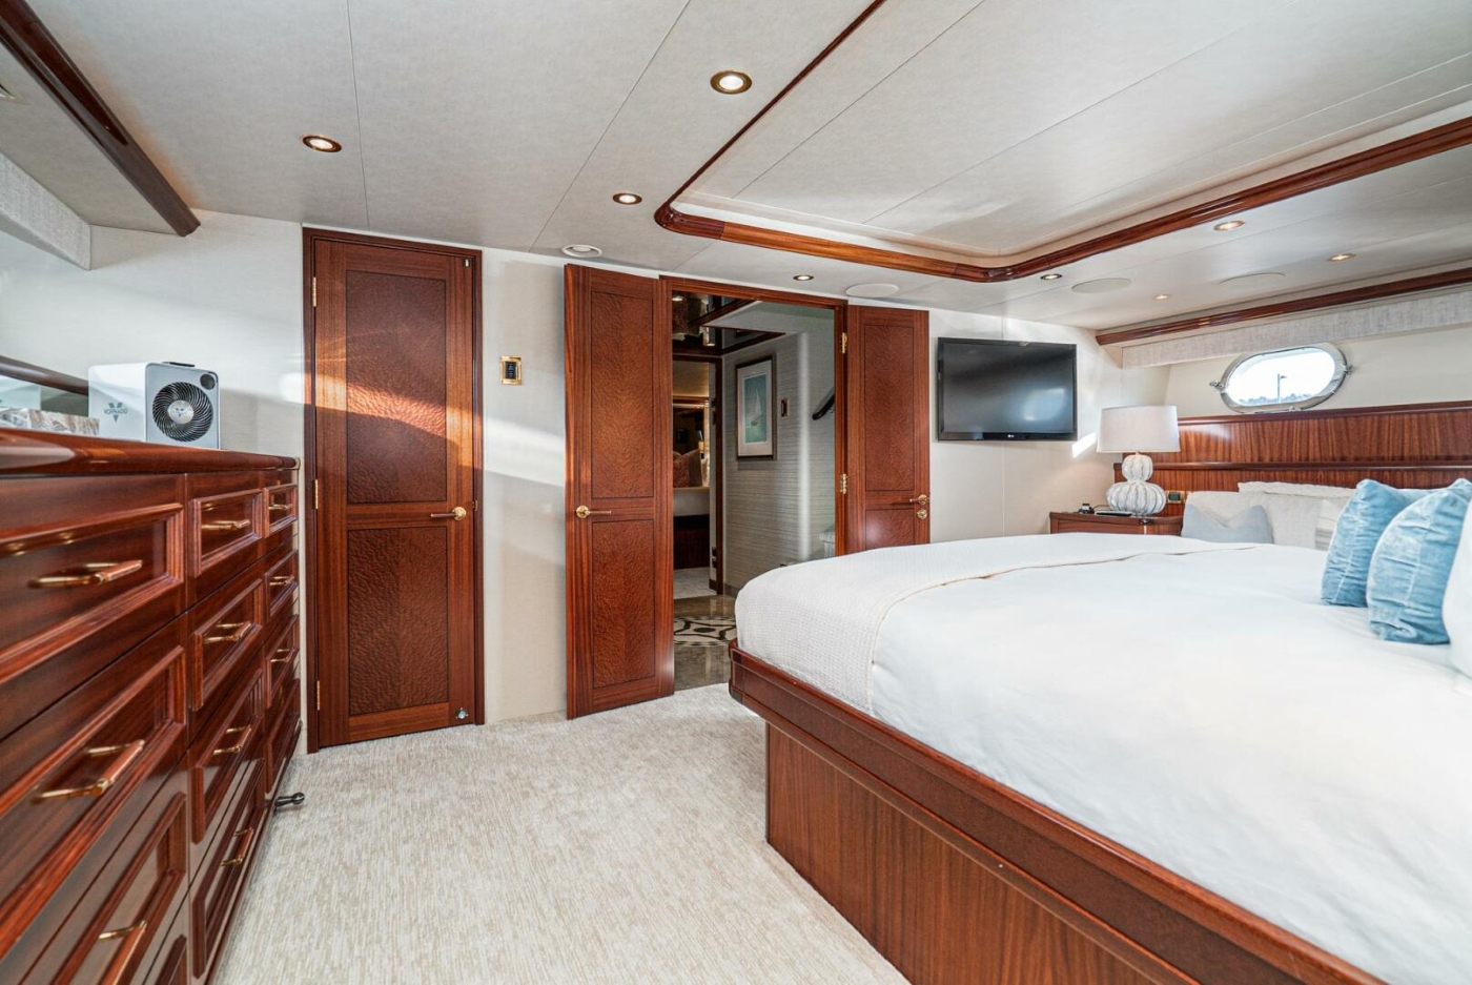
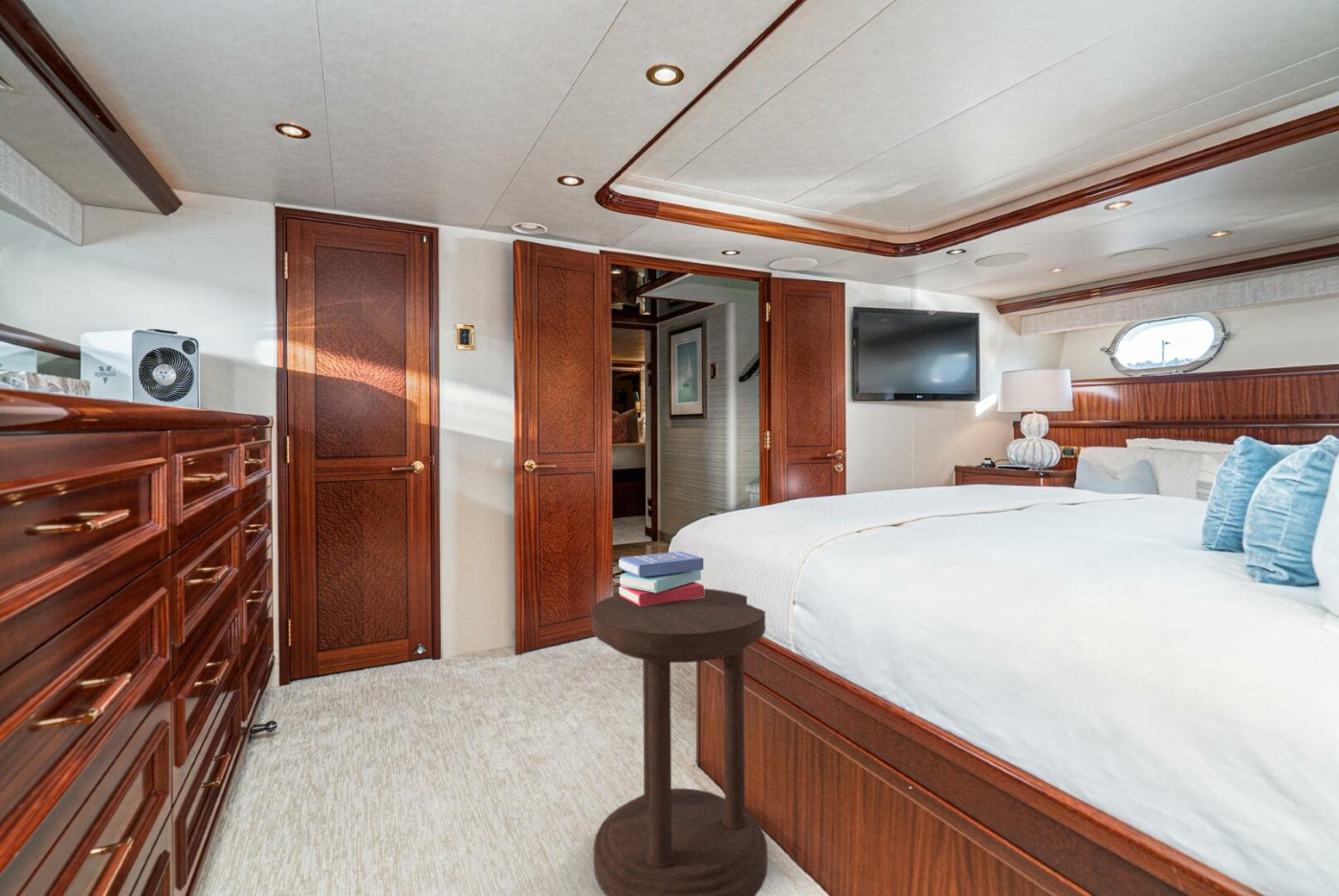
+ side table (670, 732)
+ book (661, 576)
